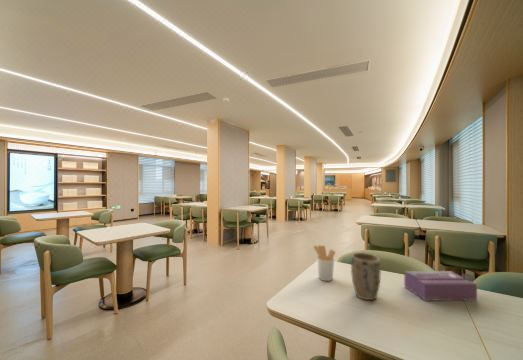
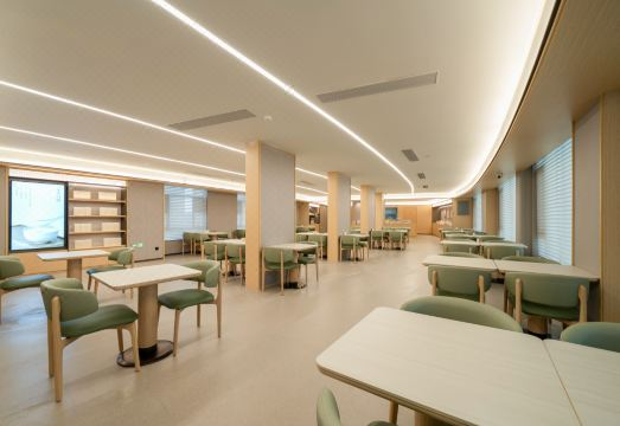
- utensil holder (323, 261)
- plant pot (365, 276)
- tissue box (438, 284)
